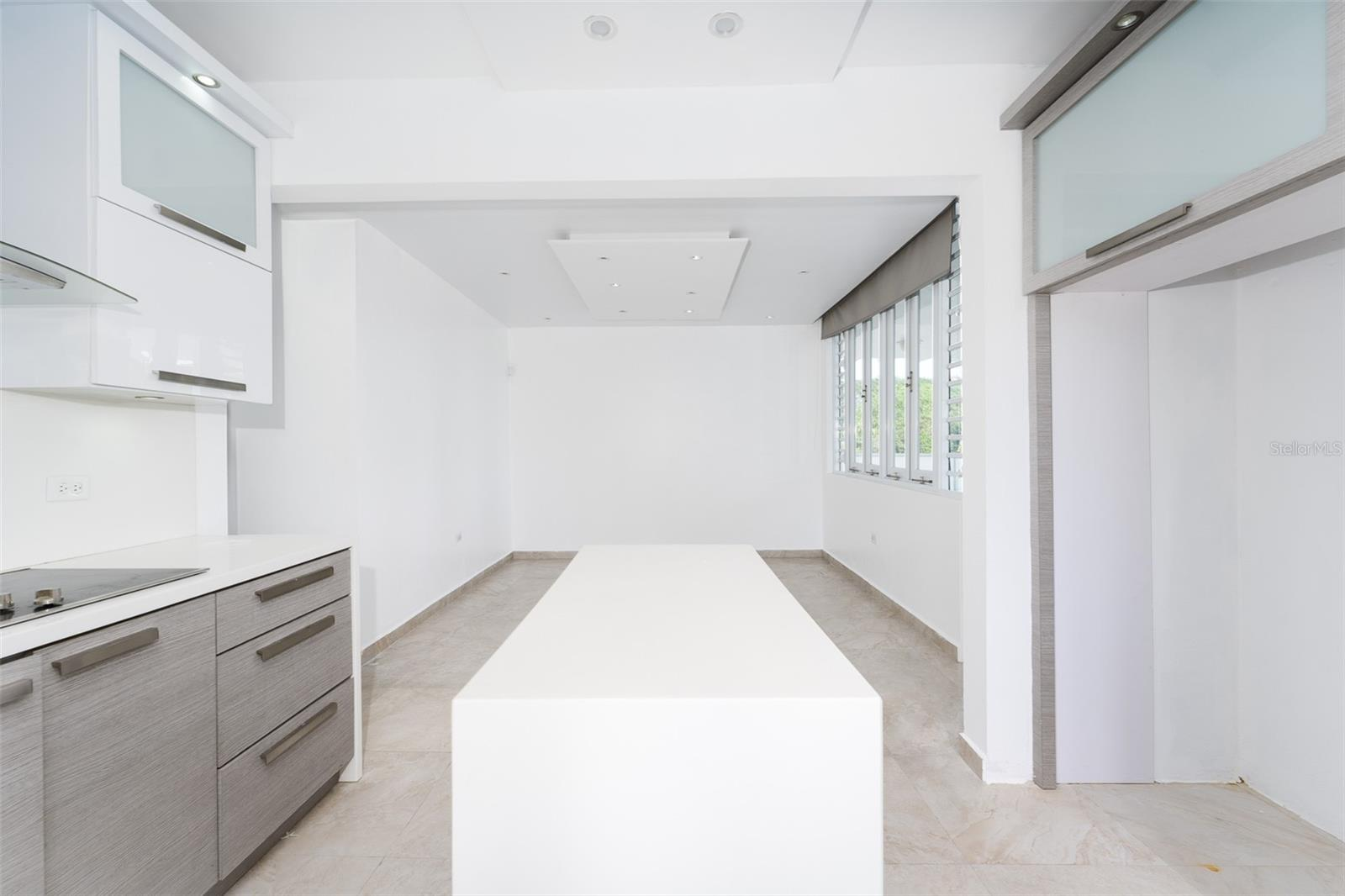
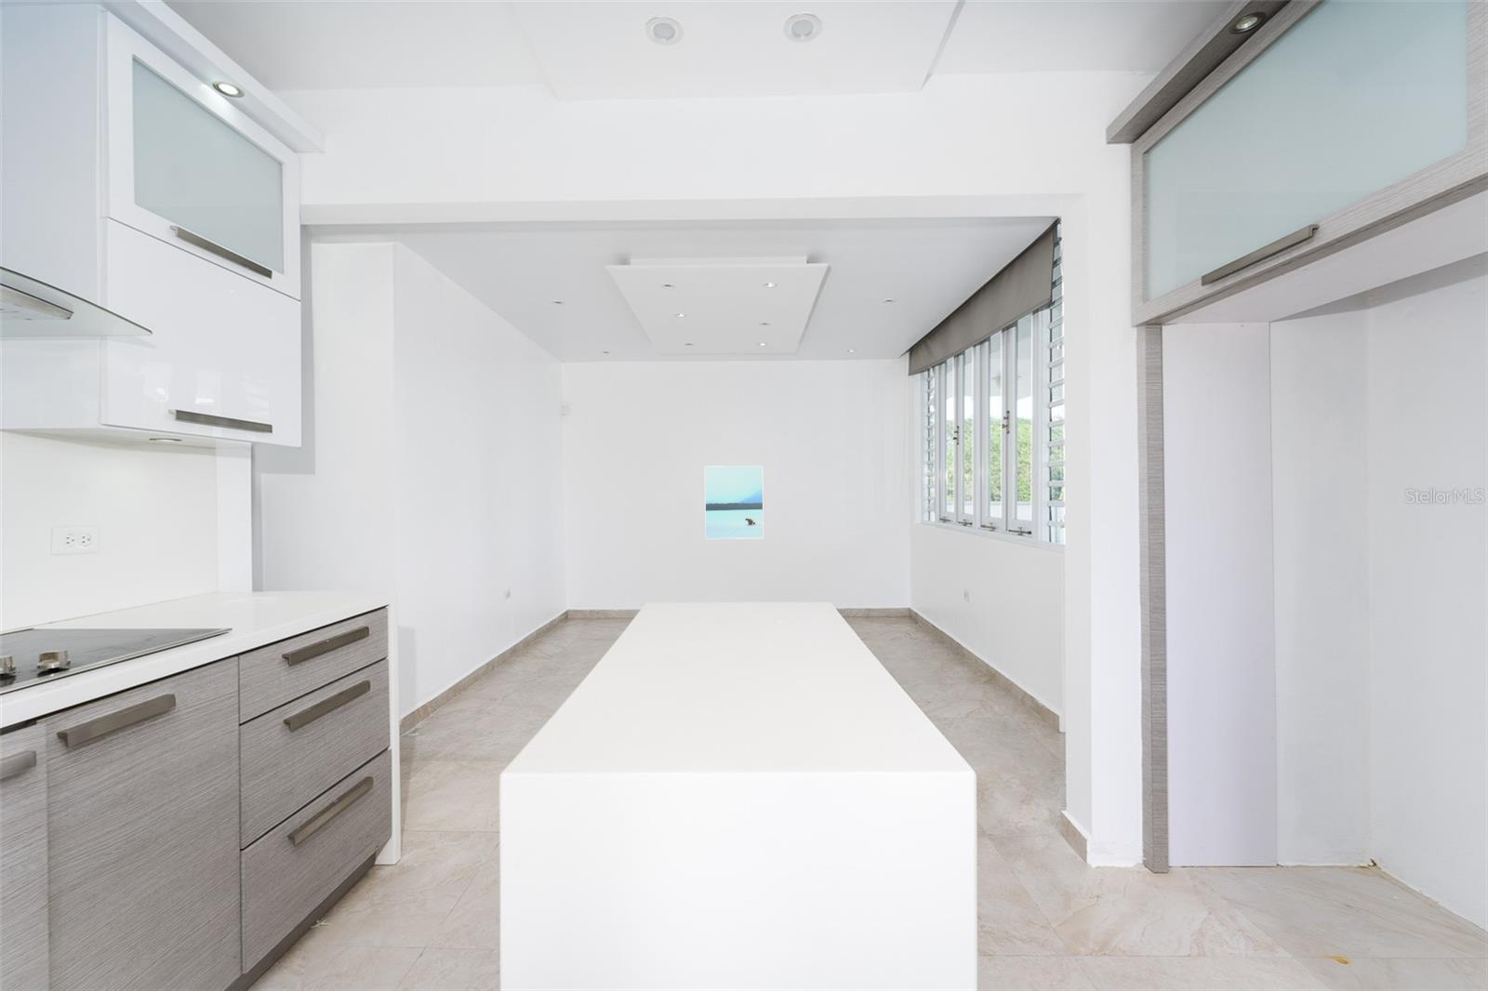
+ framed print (733, 502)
